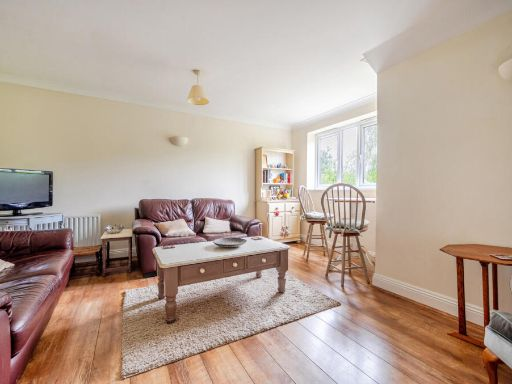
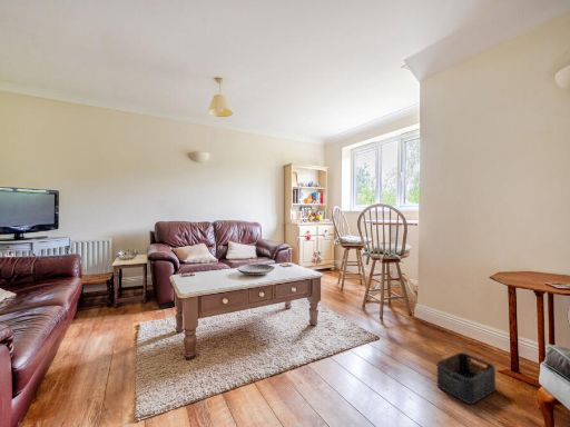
+ storage bin (465, 376)
